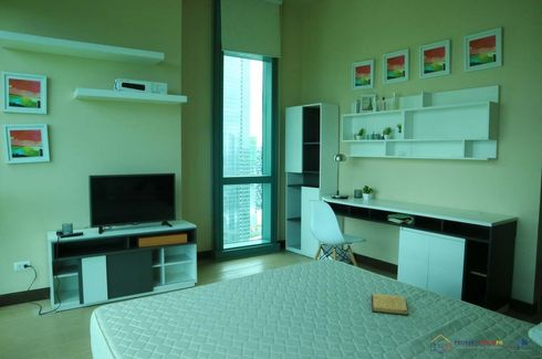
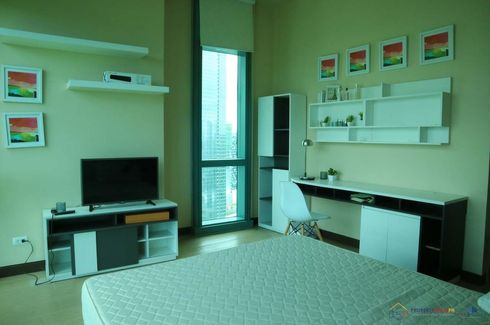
- book (388, 300)
